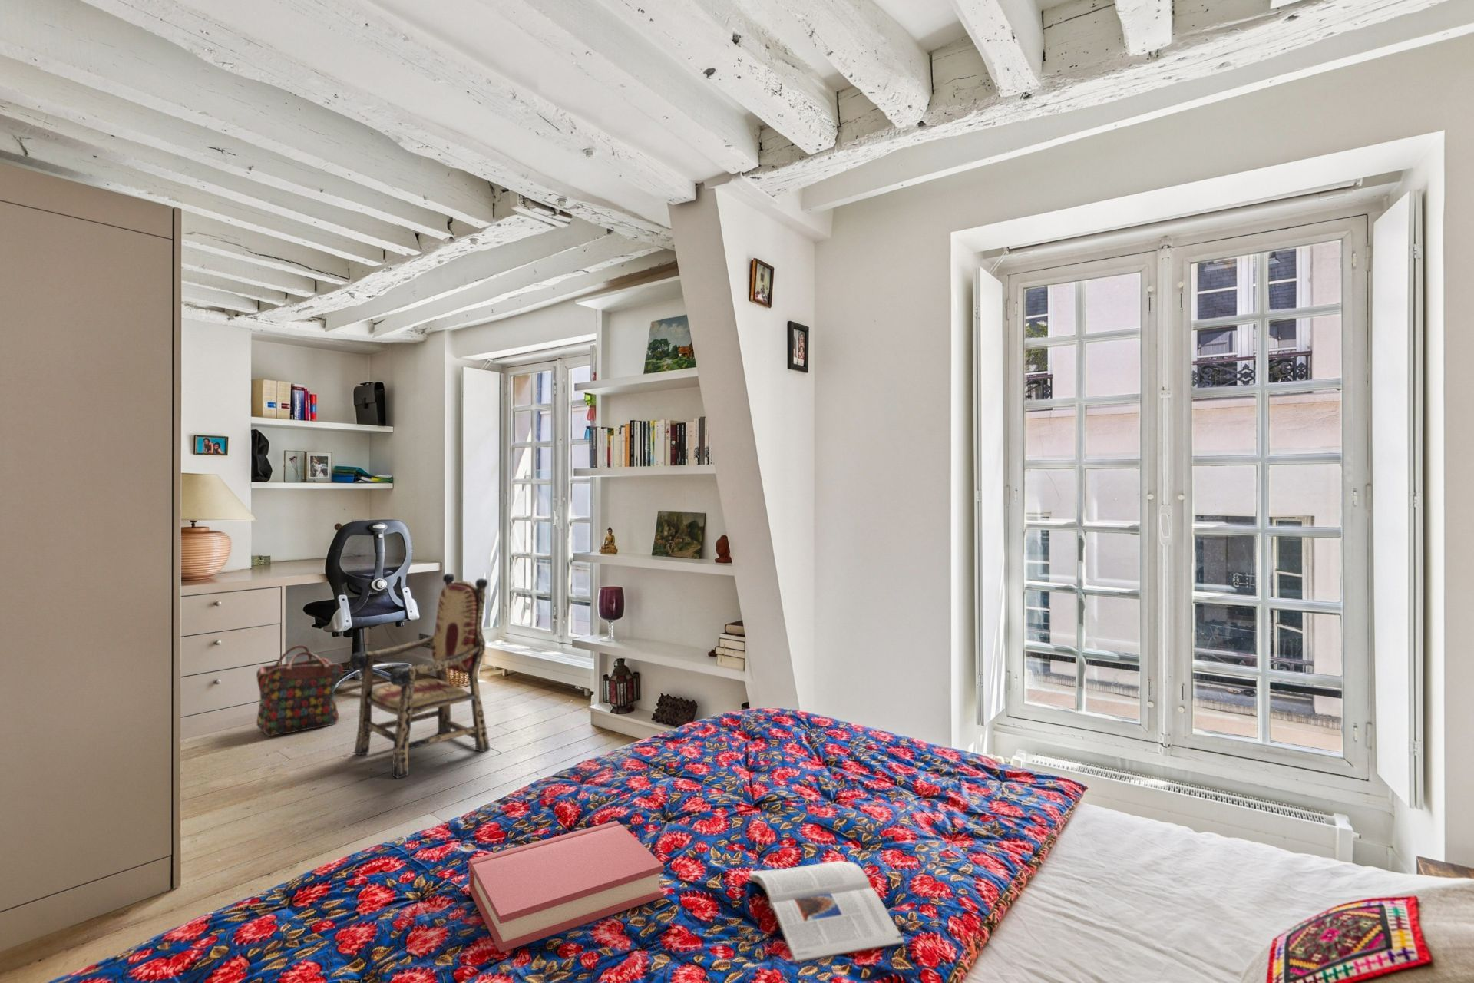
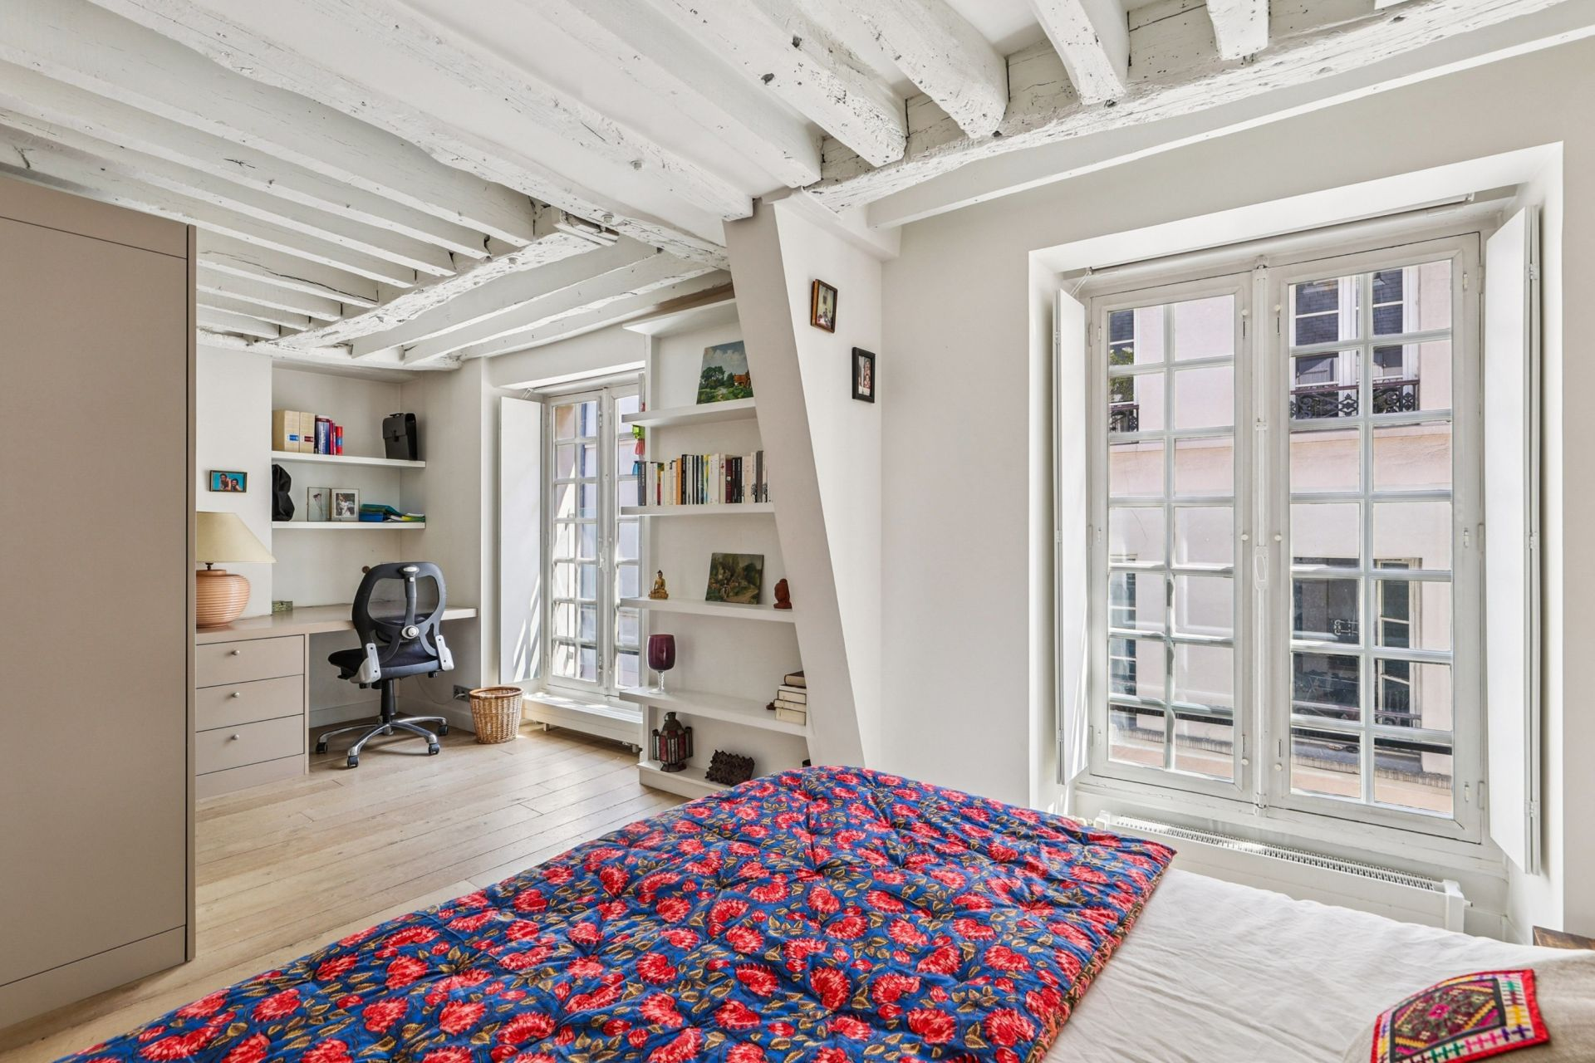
- armchair (422, 666)
- backpack (301, 686)
- hardback book (565, 877)
- magazine (820, 896)
